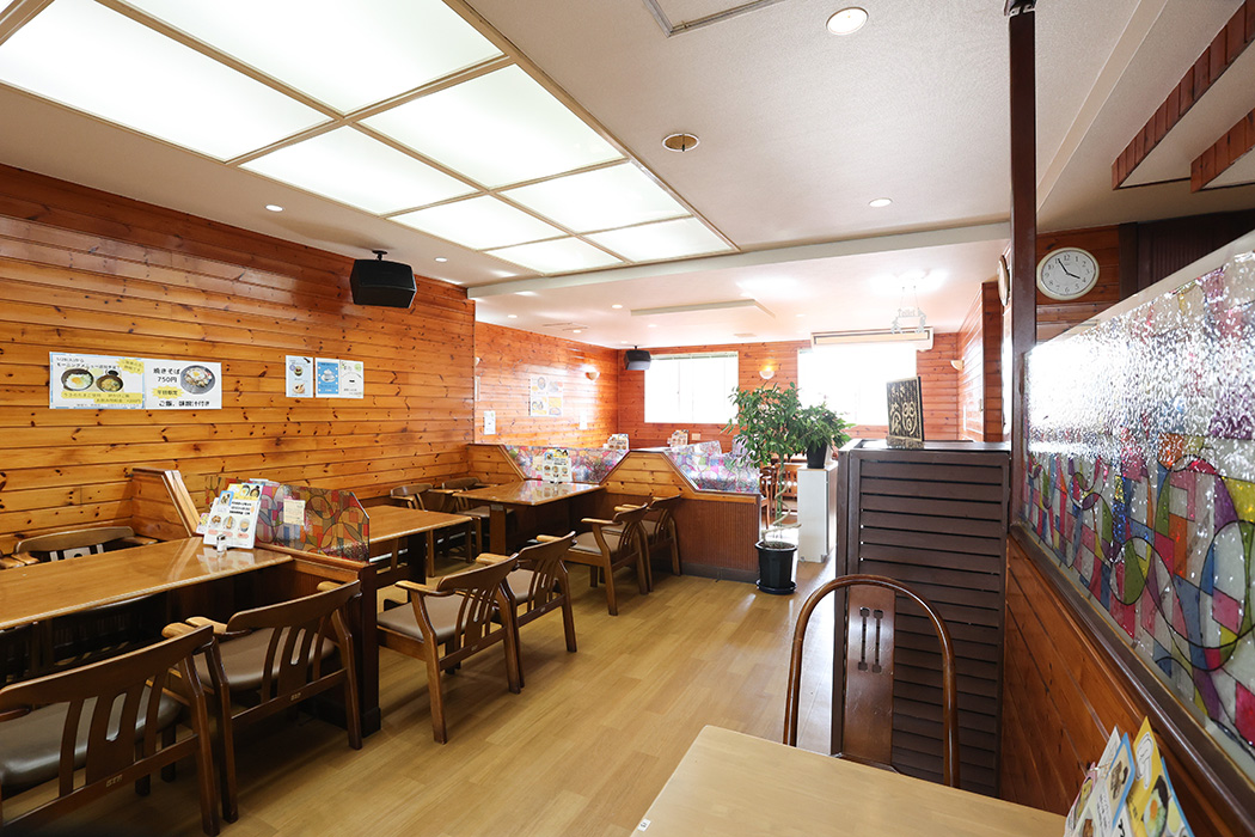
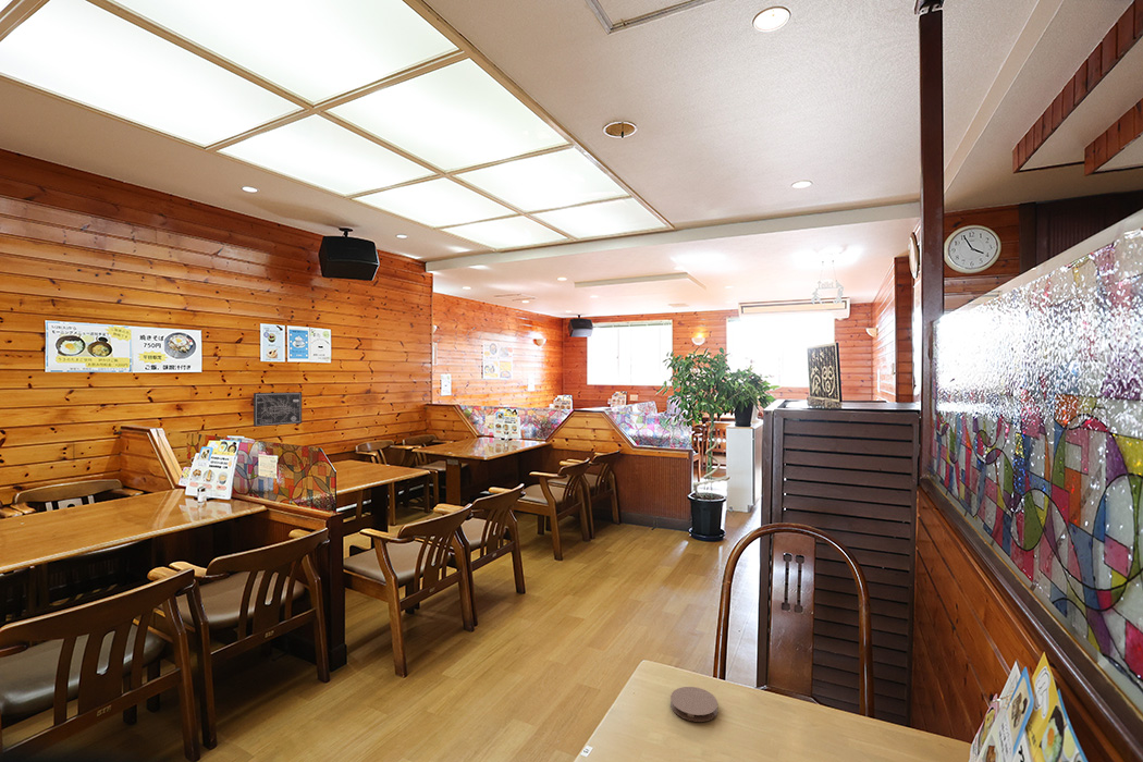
+ coaster (693, 703)
+ wall art (279, 408)
